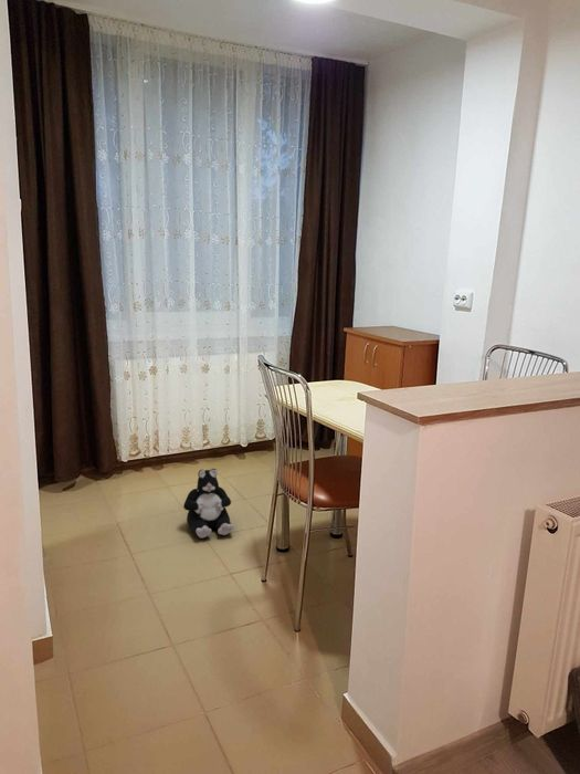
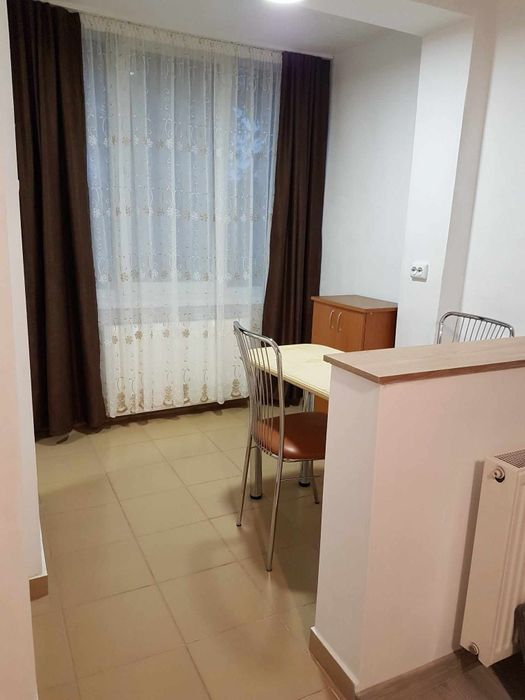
- plush toy (208, 500)
